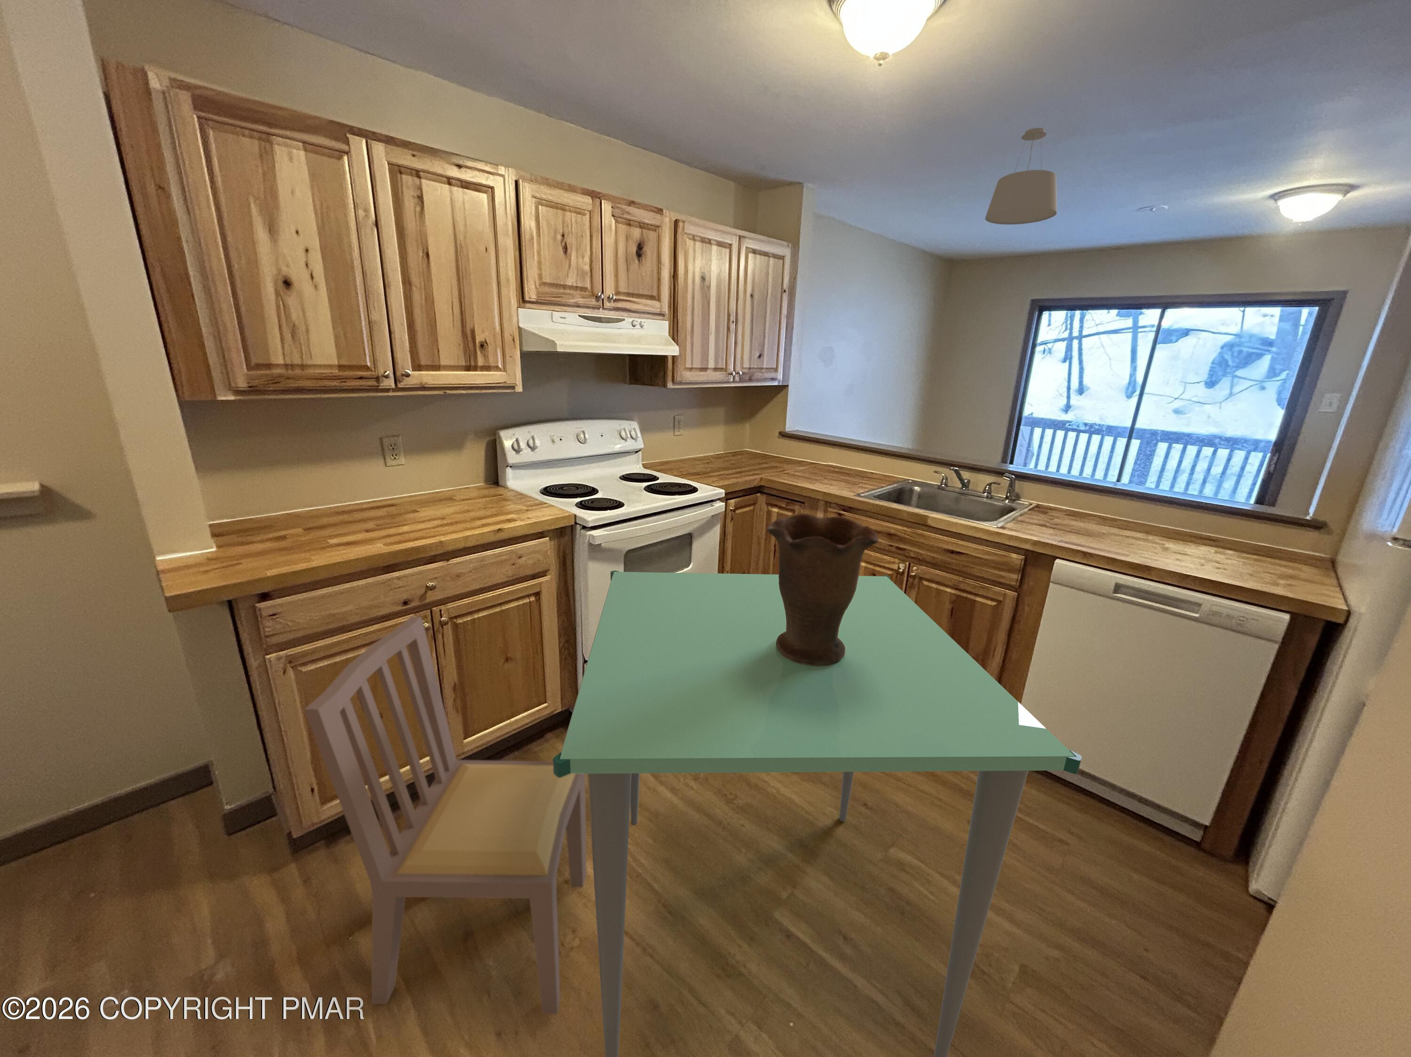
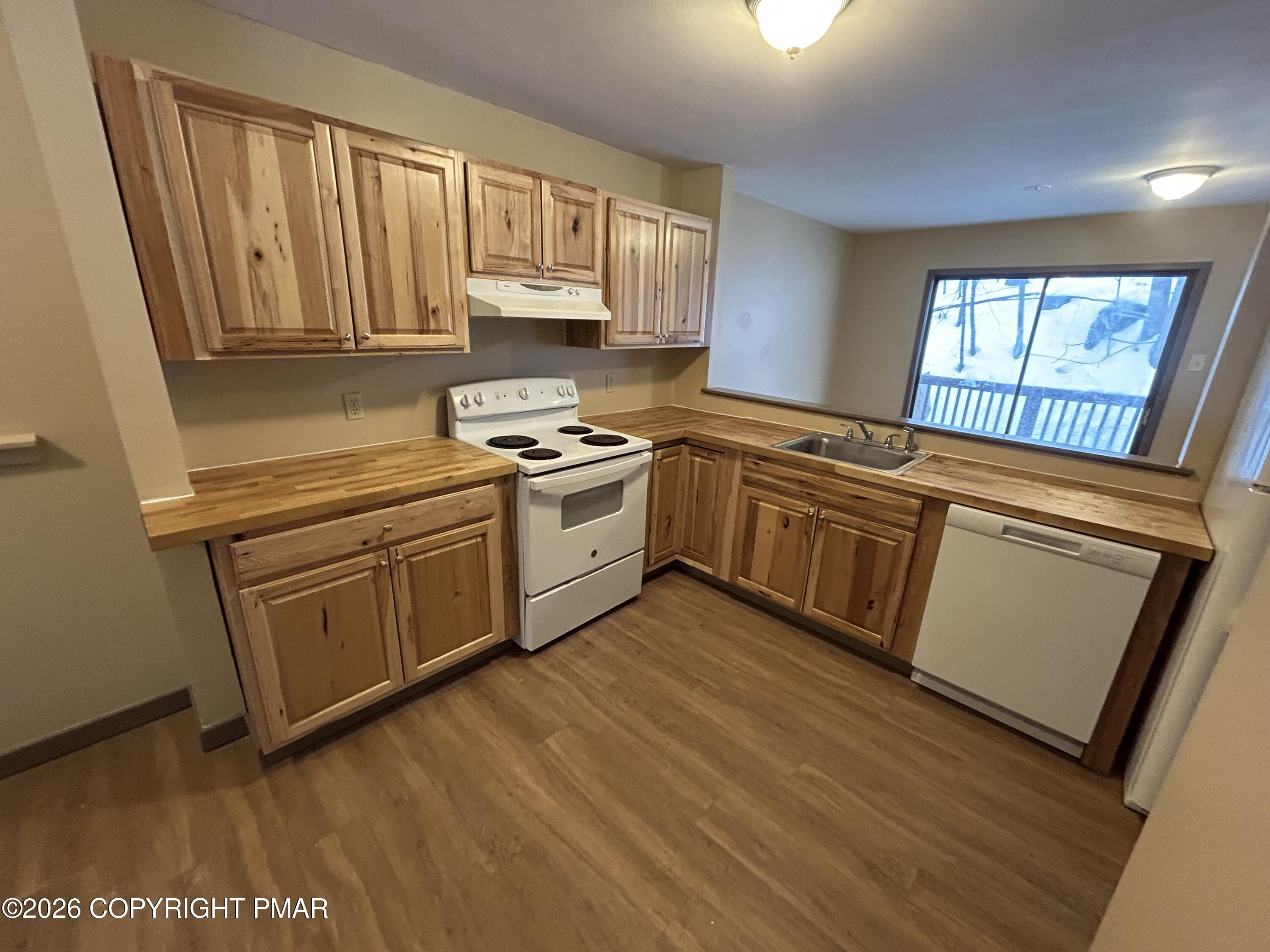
- dining chair (476, 808)
- vase (815, 588)
- dining table (764, 772)
- pendant light (1028, 174)
